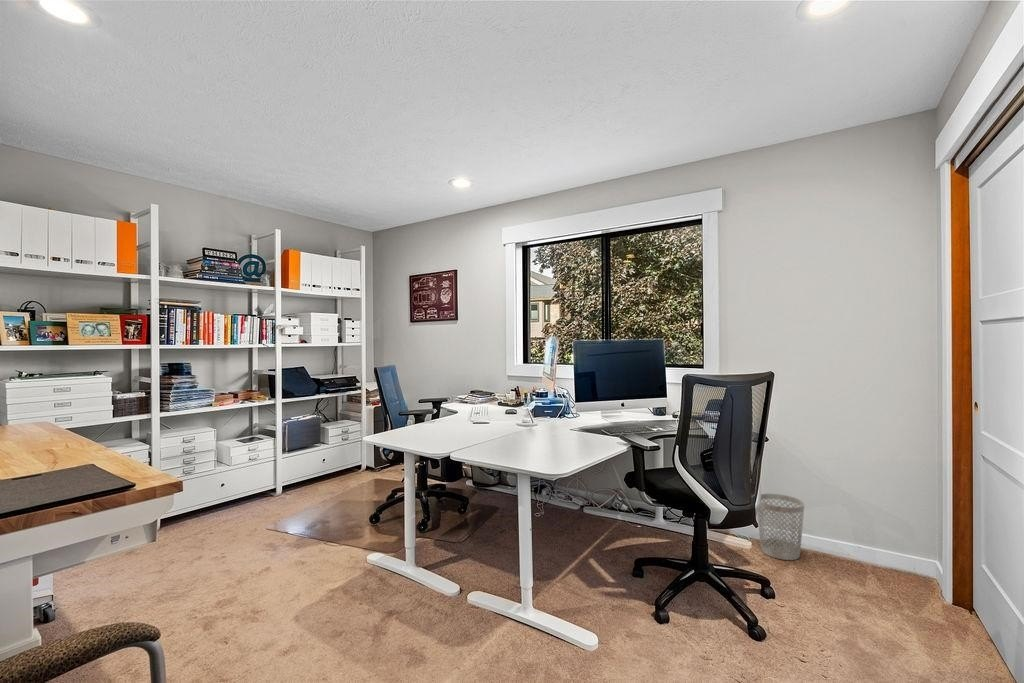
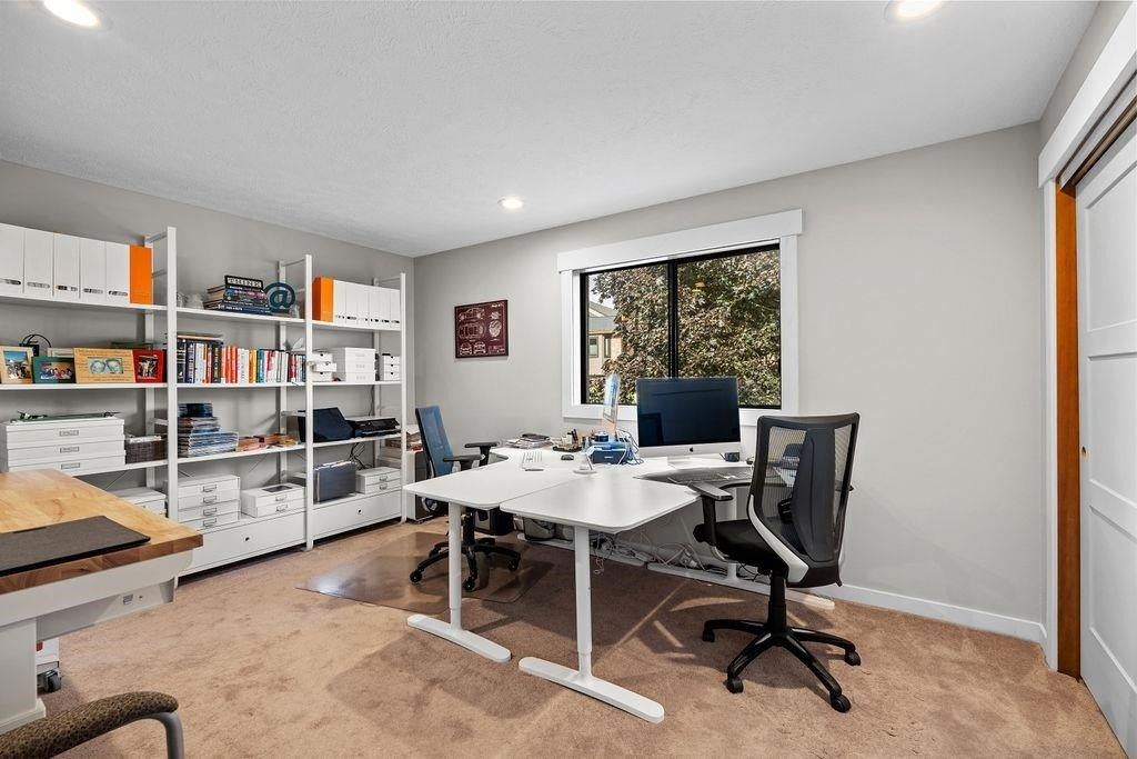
- wastebasket (779, 526)
